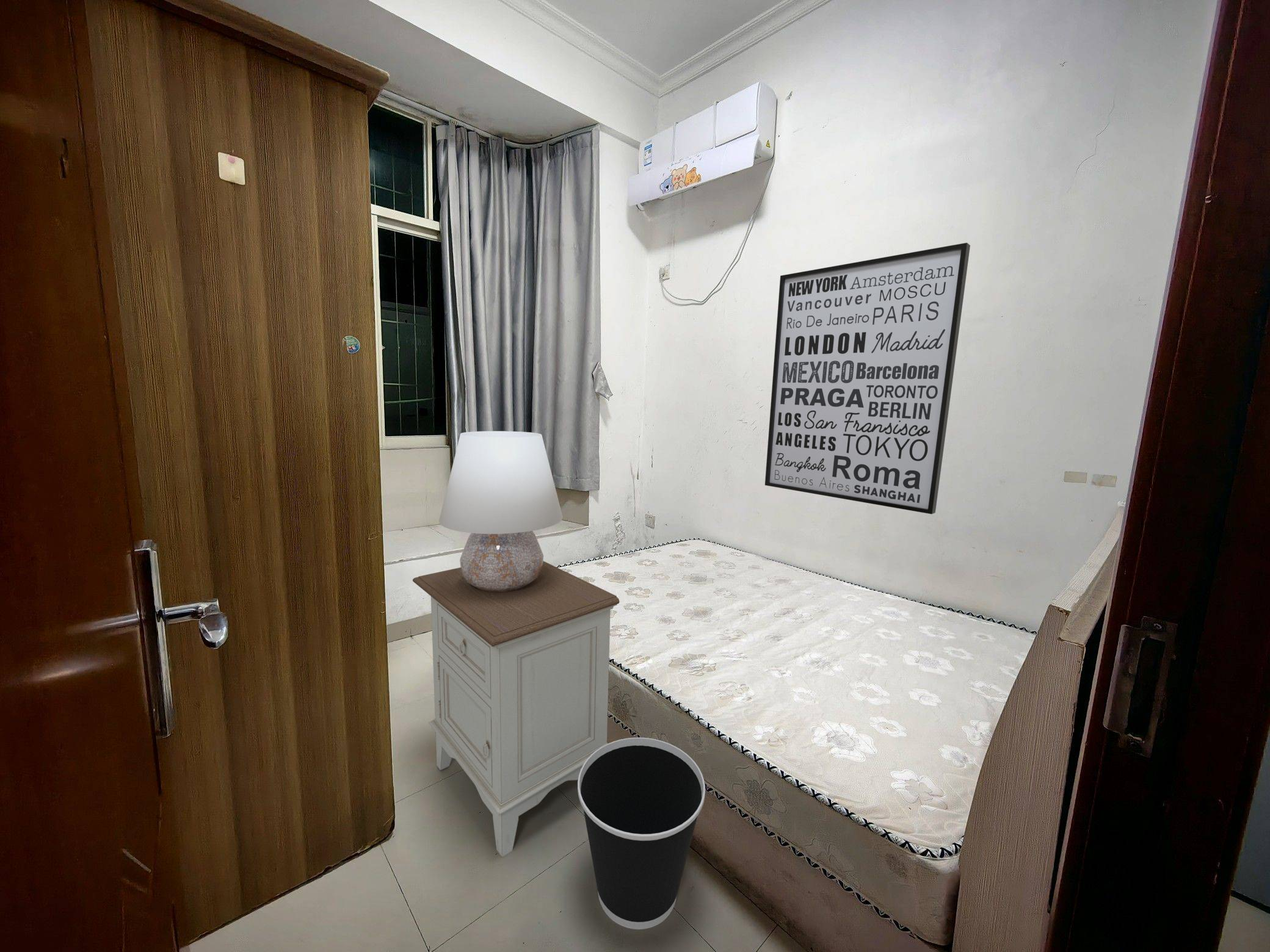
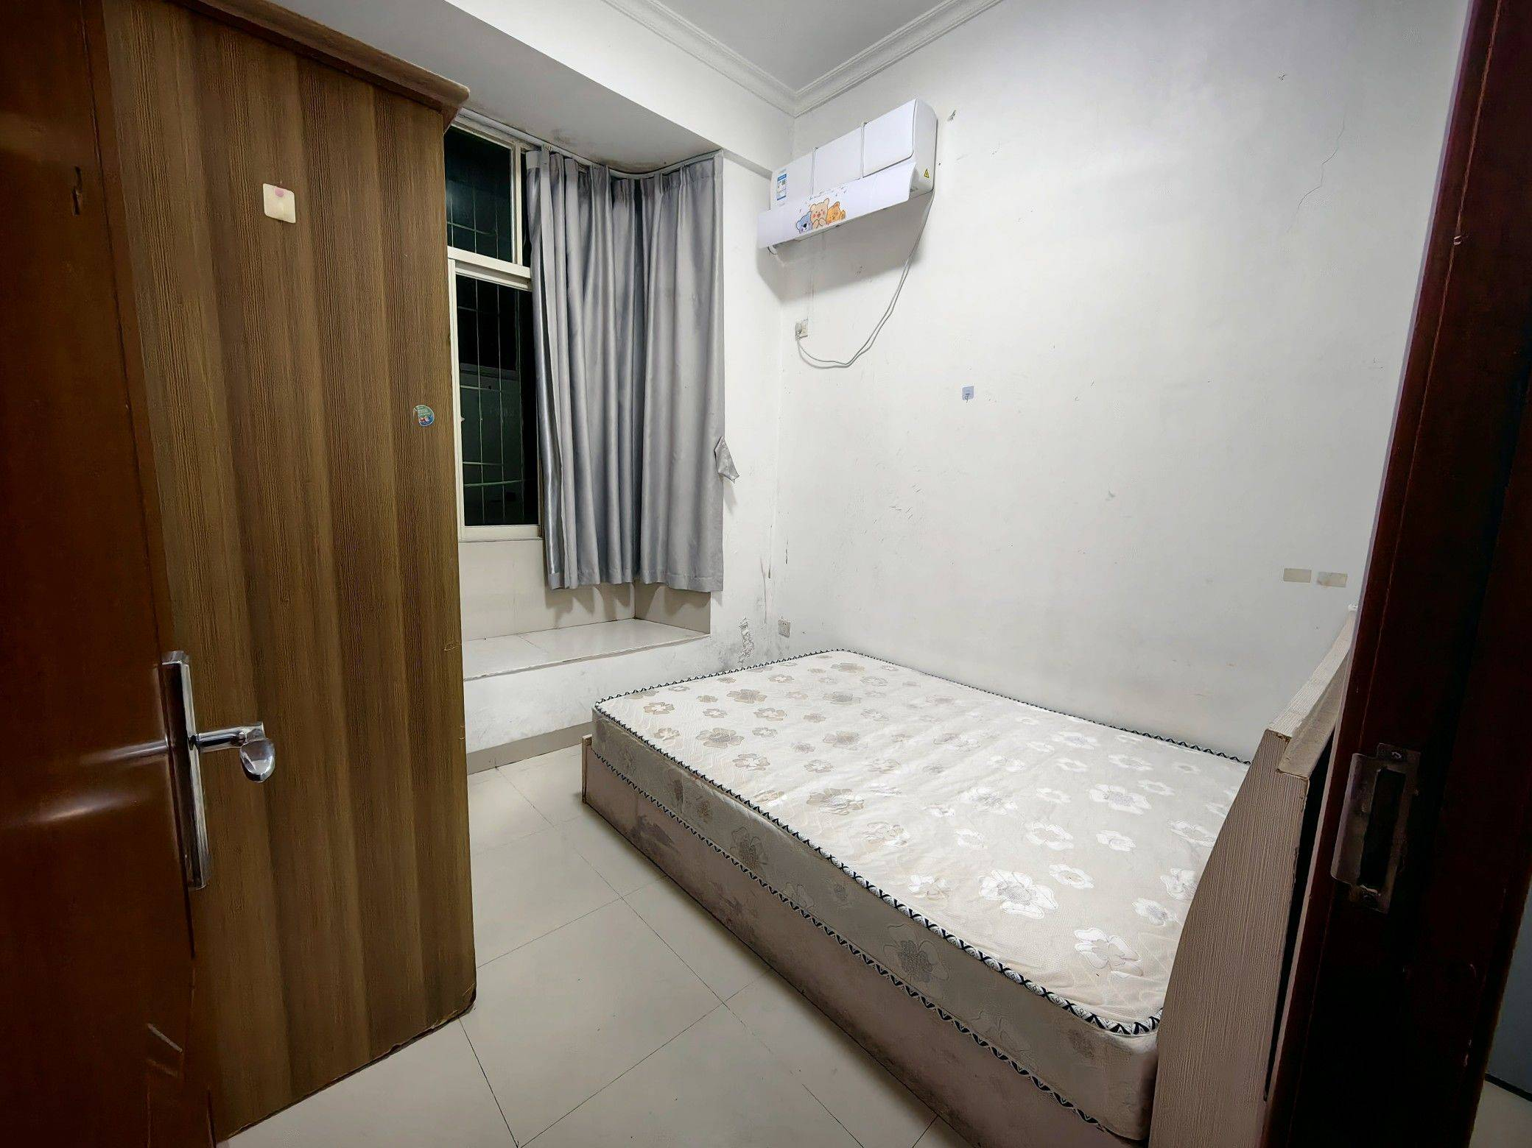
- wall art (851, 384)
- nightstand (513, 687)
- wastebasket (639, 835)
- table lamp (503, 509)
